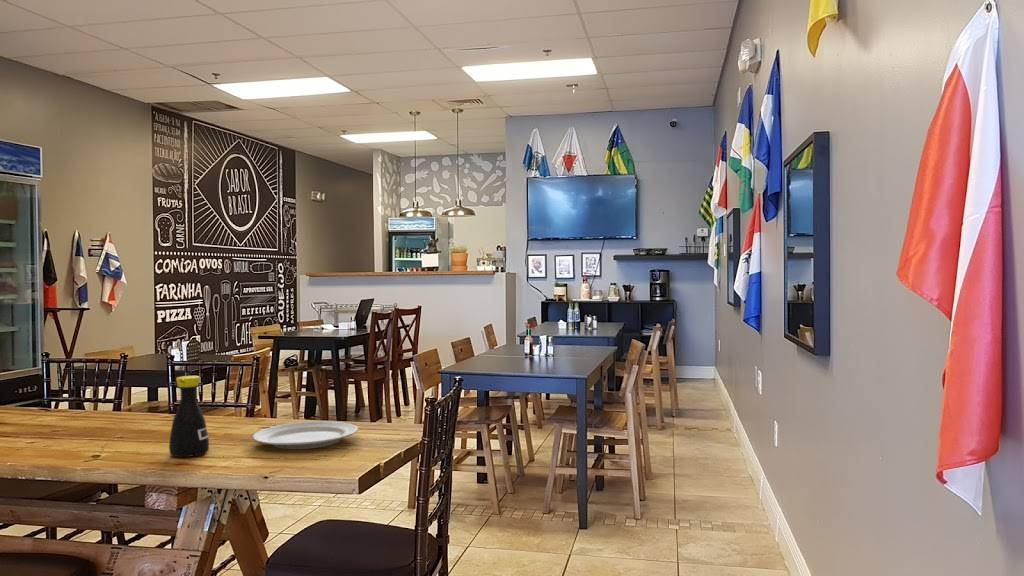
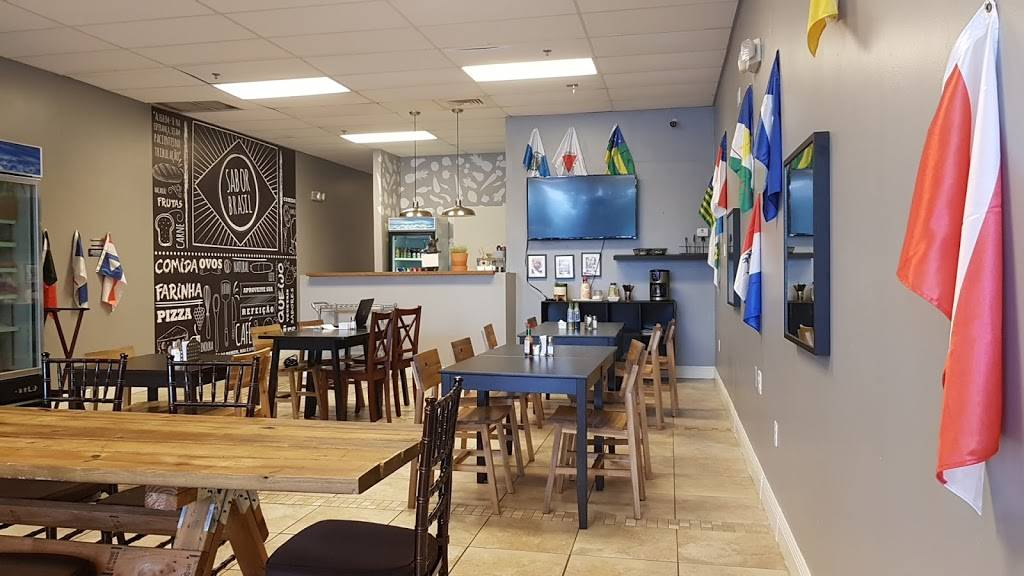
- chinaware (306, 436)
- bottle (188, 415)
